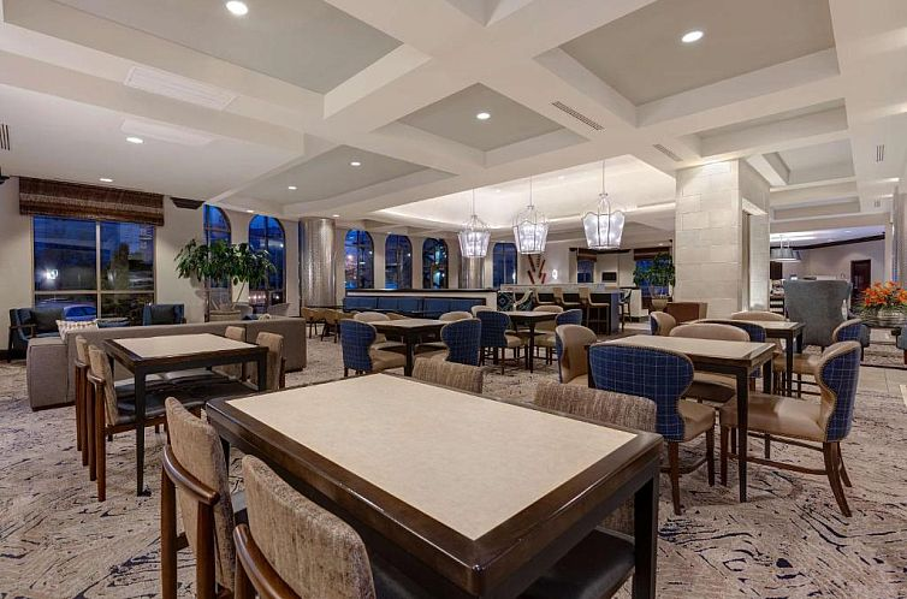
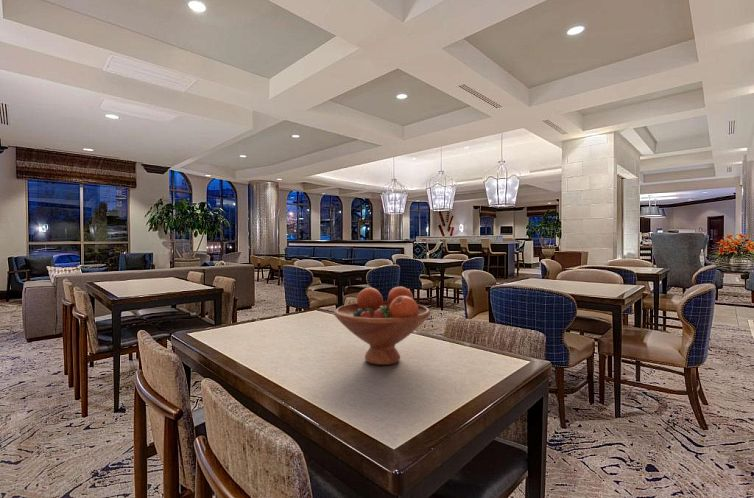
+ fruit bowl (382, 325)
